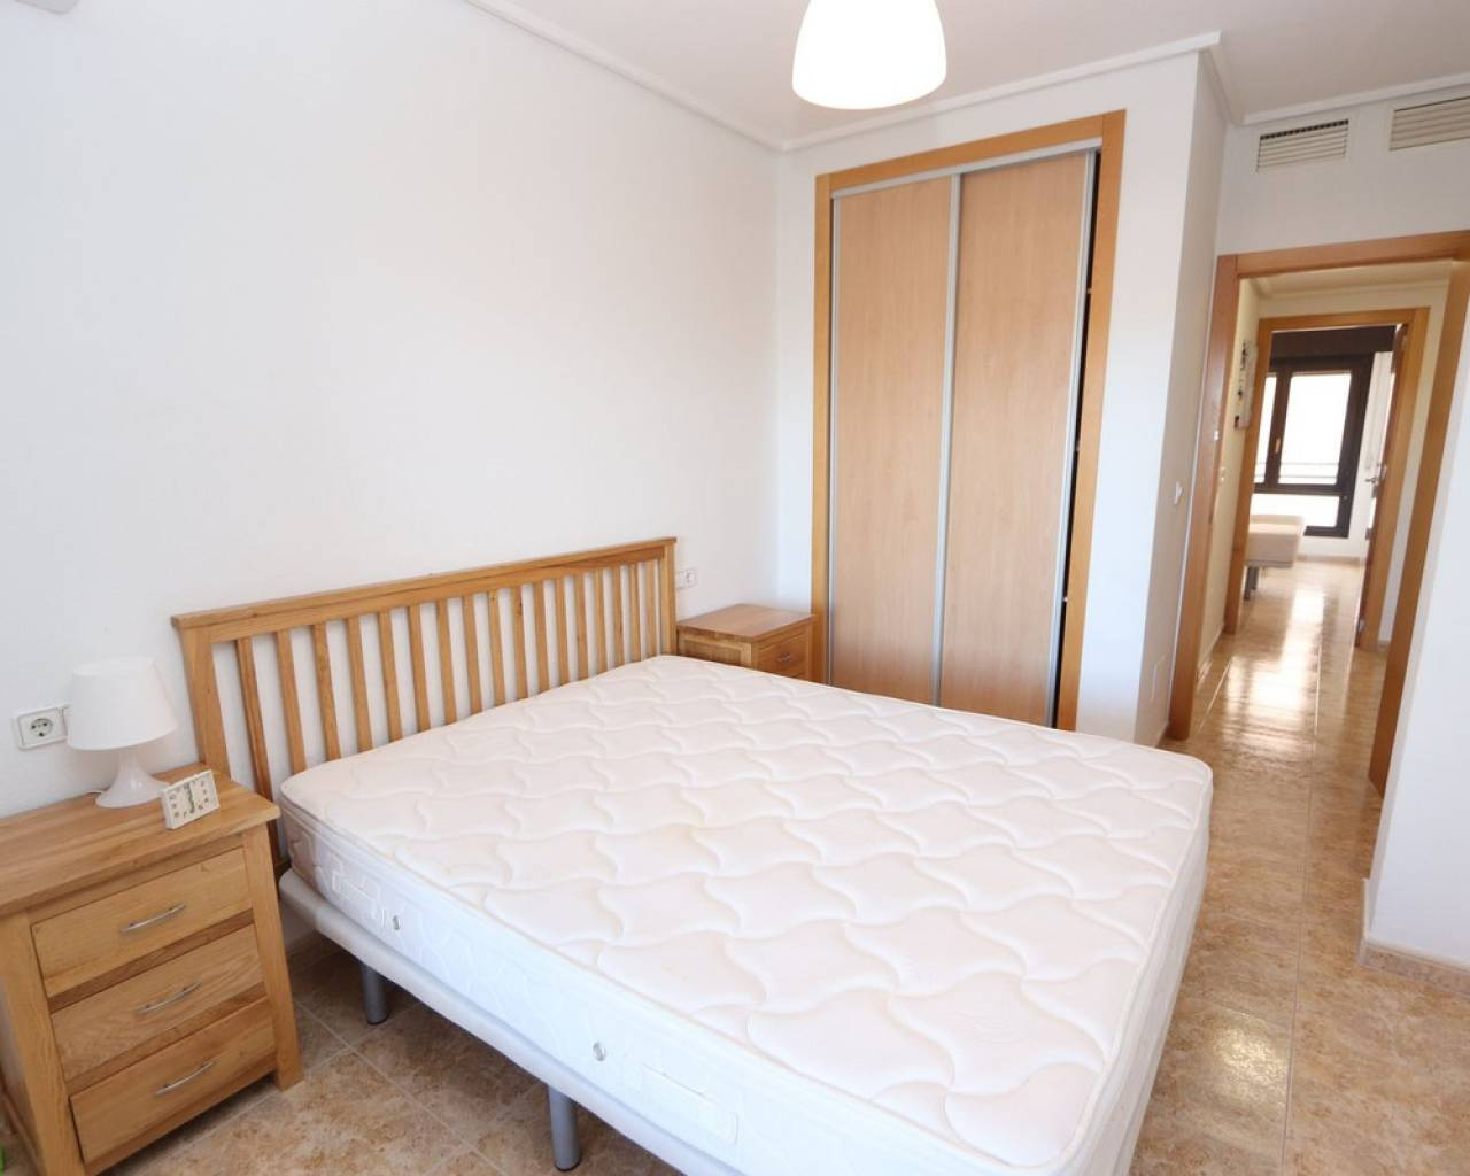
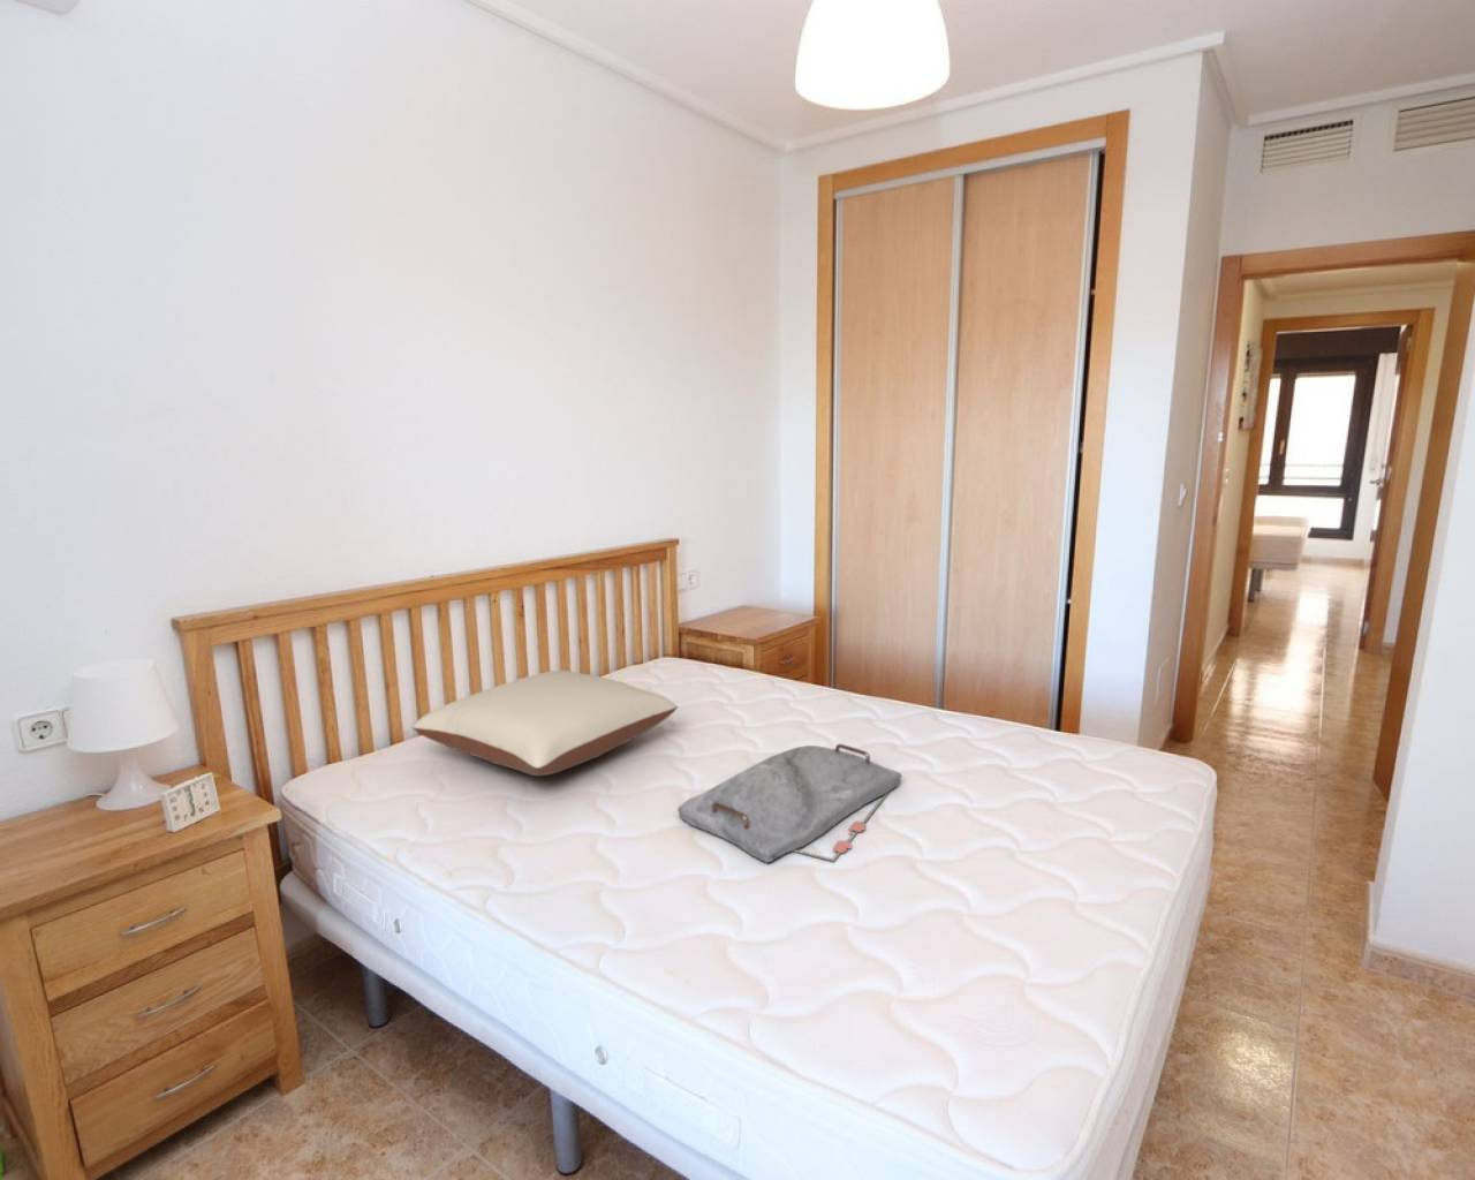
+ serving tray (806, 795)
+ pillow (549, 719)
